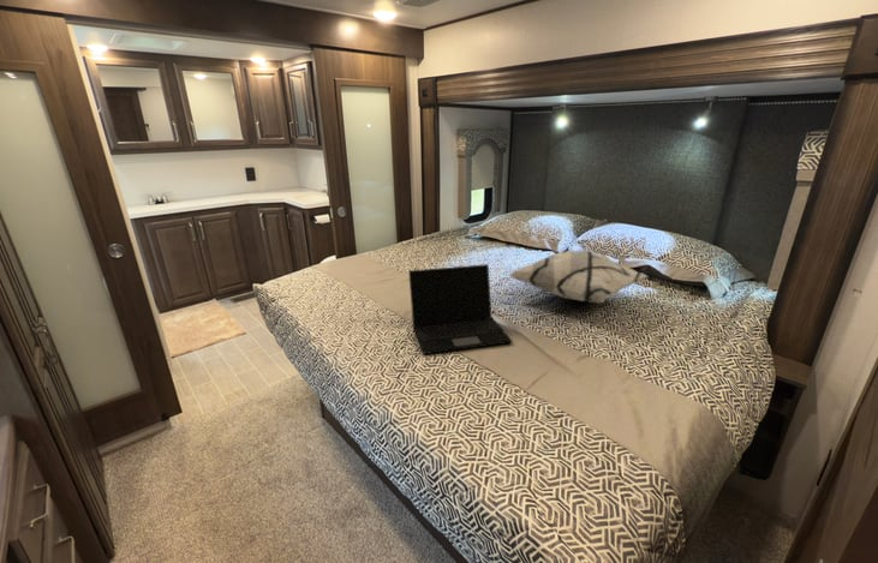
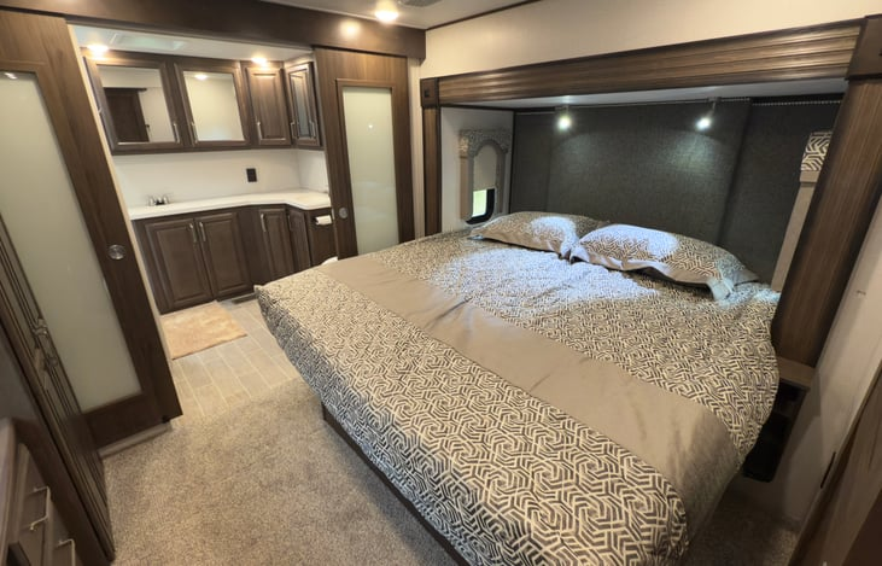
- decorative pillow (577, 275)
- laptop (458, 305)
